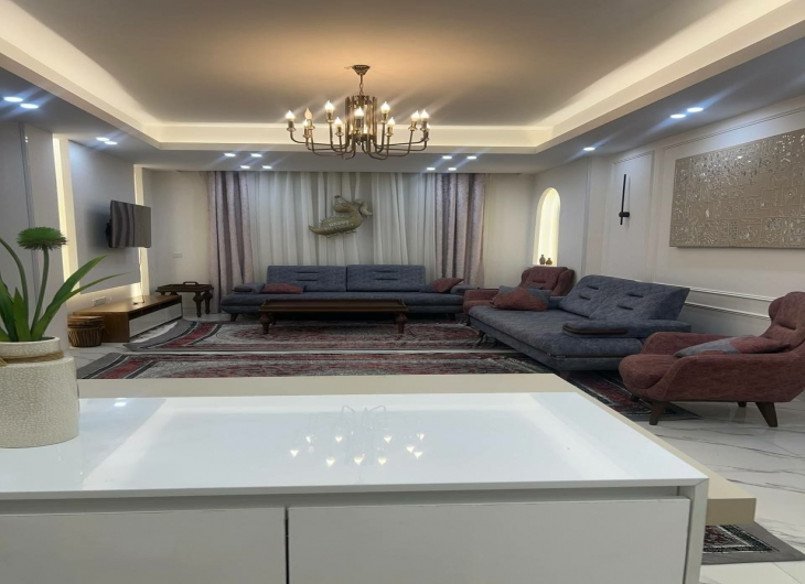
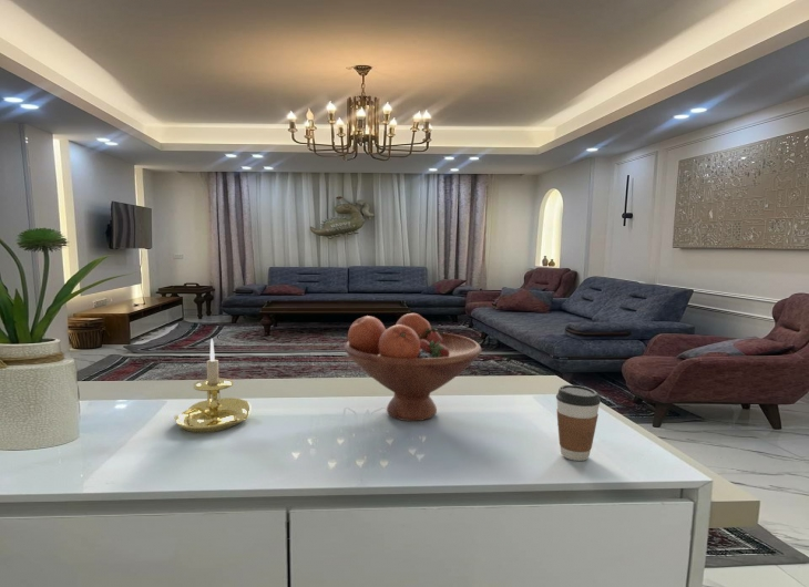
+ candle holder (209, 381)
+ coffee cup (576, 422)
+ fruit bowl (412, 364)
